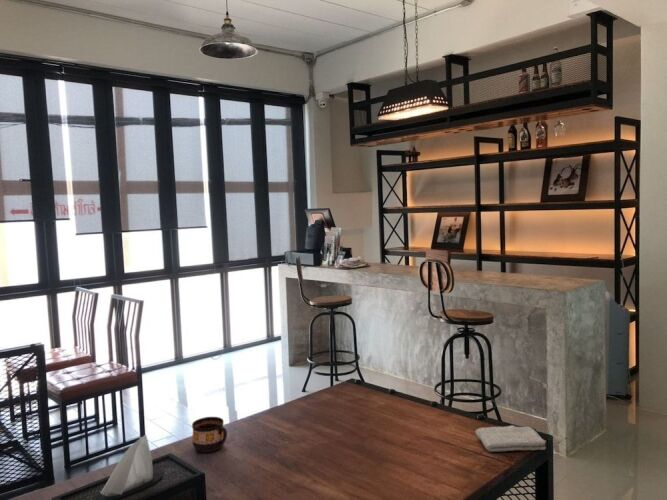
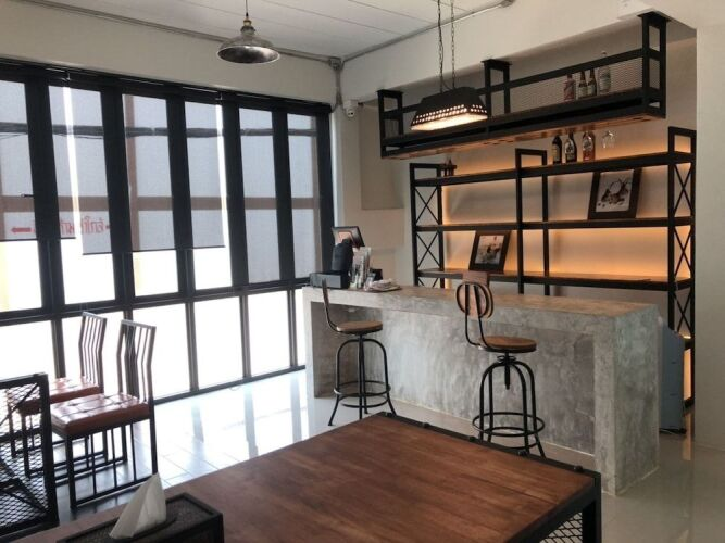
- cup (208, 435)
- washcloth (510, 438)
